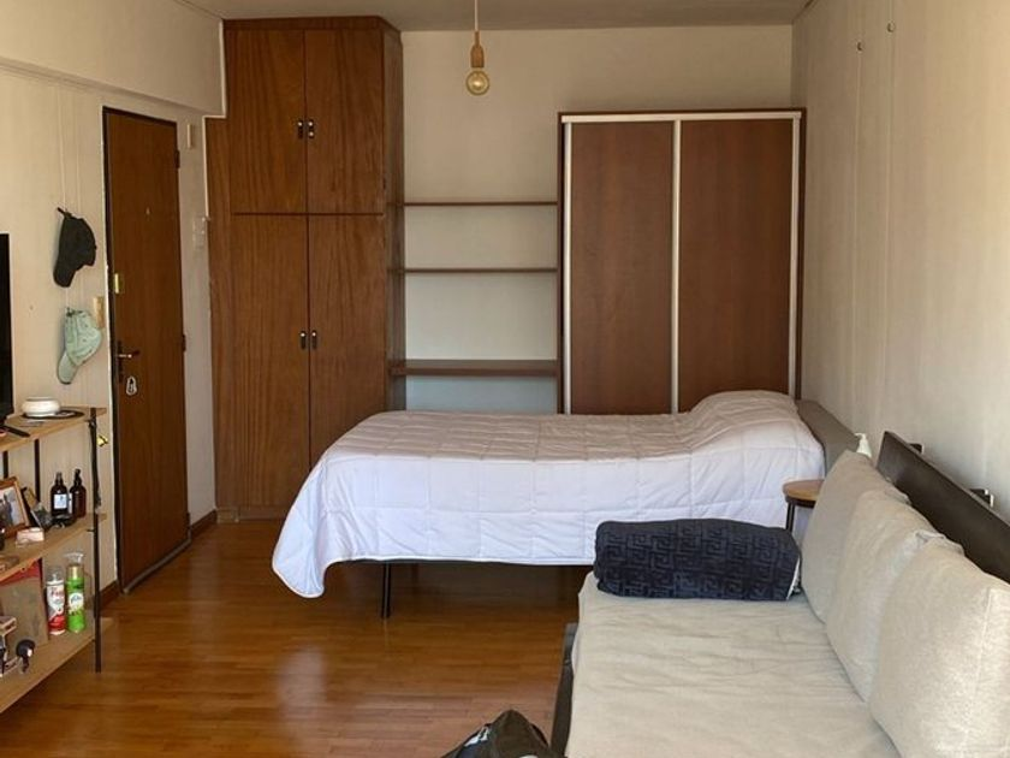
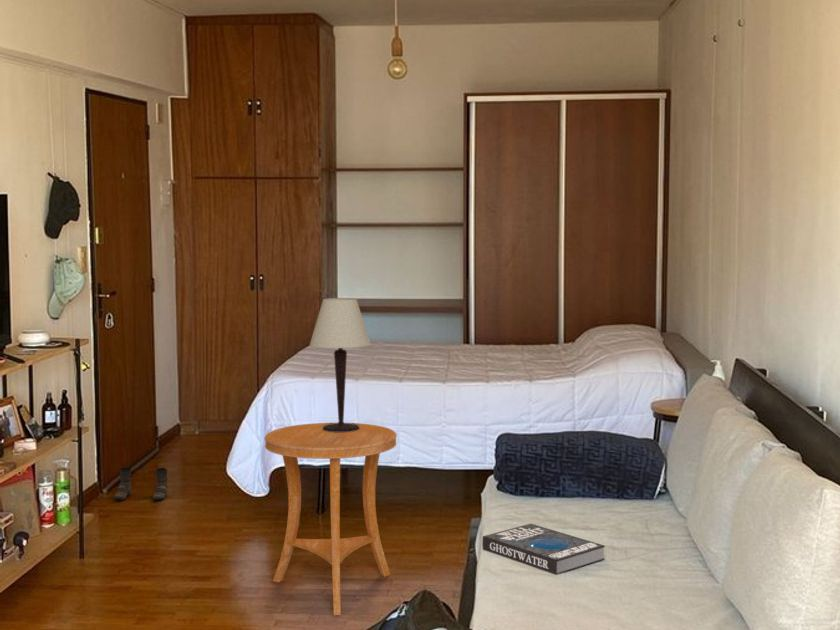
+ table lamp (340, 363)
+ side table (331, 513)
+ book (542, 547)
+ boots (130, 484)
